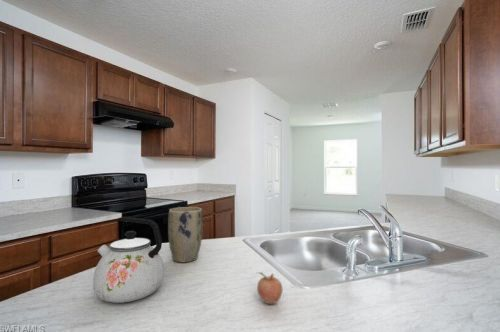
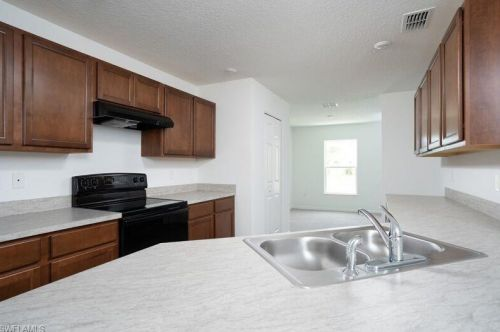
- fruit (269, 287)
- plant pot (185, 233)
- kettle (129, 254)
